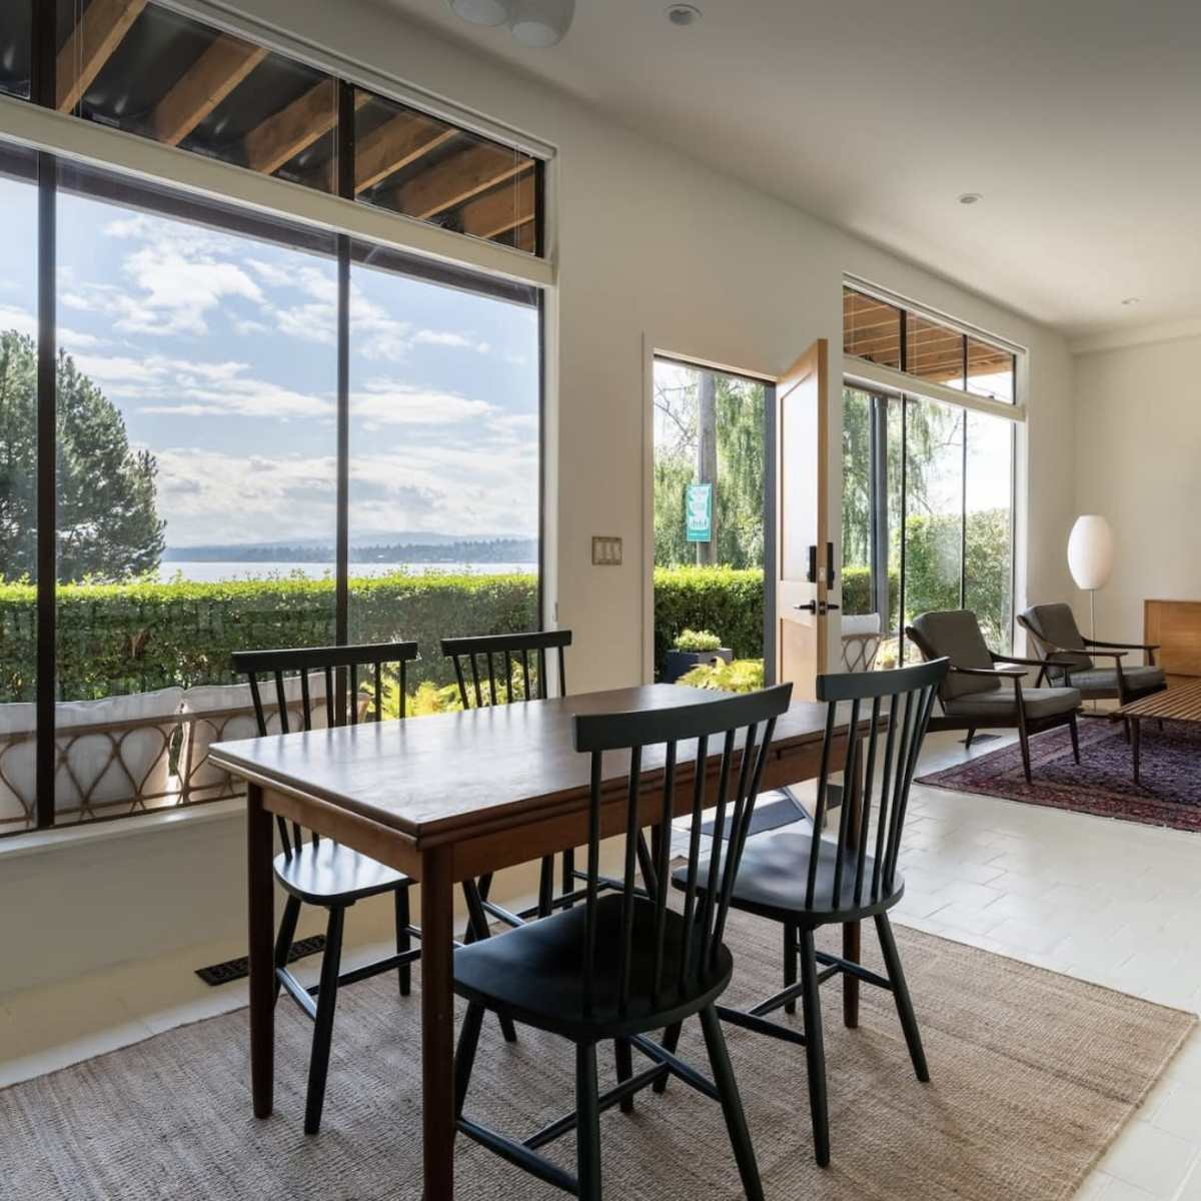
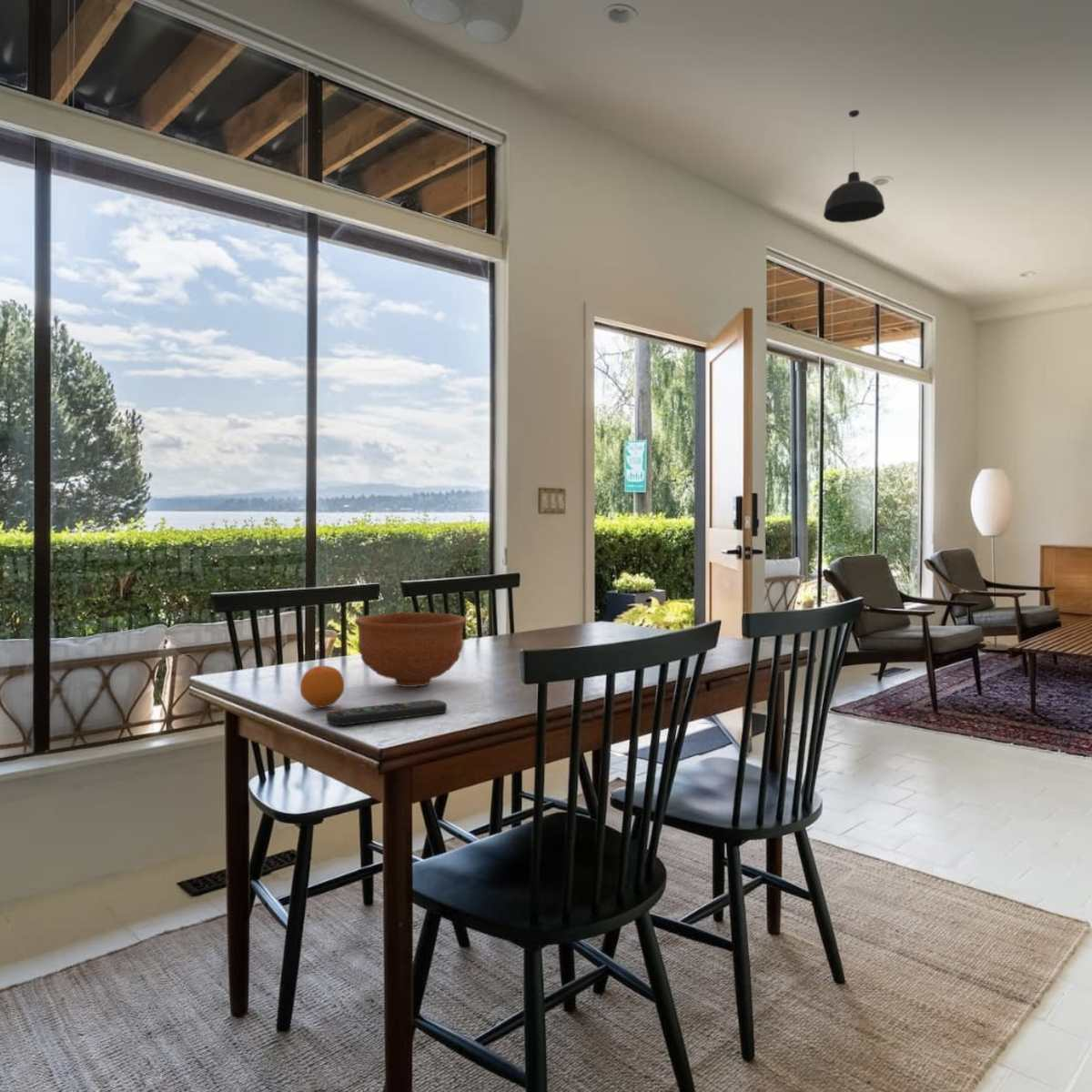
+ pendant lamp (854, 162)
+ bowl (411, 651)
+ remote control (388, 711)
+ fruit (322, 686)
